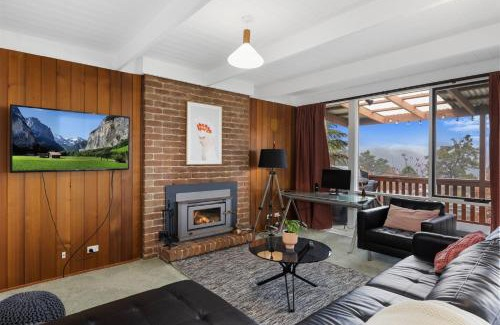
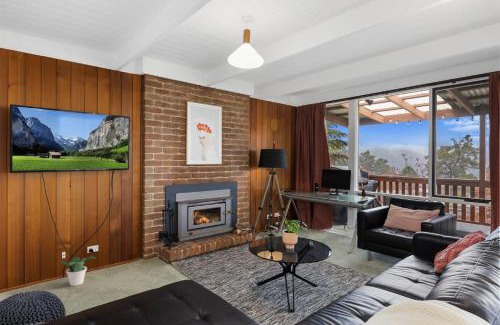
+ potted plant (78, 271)
